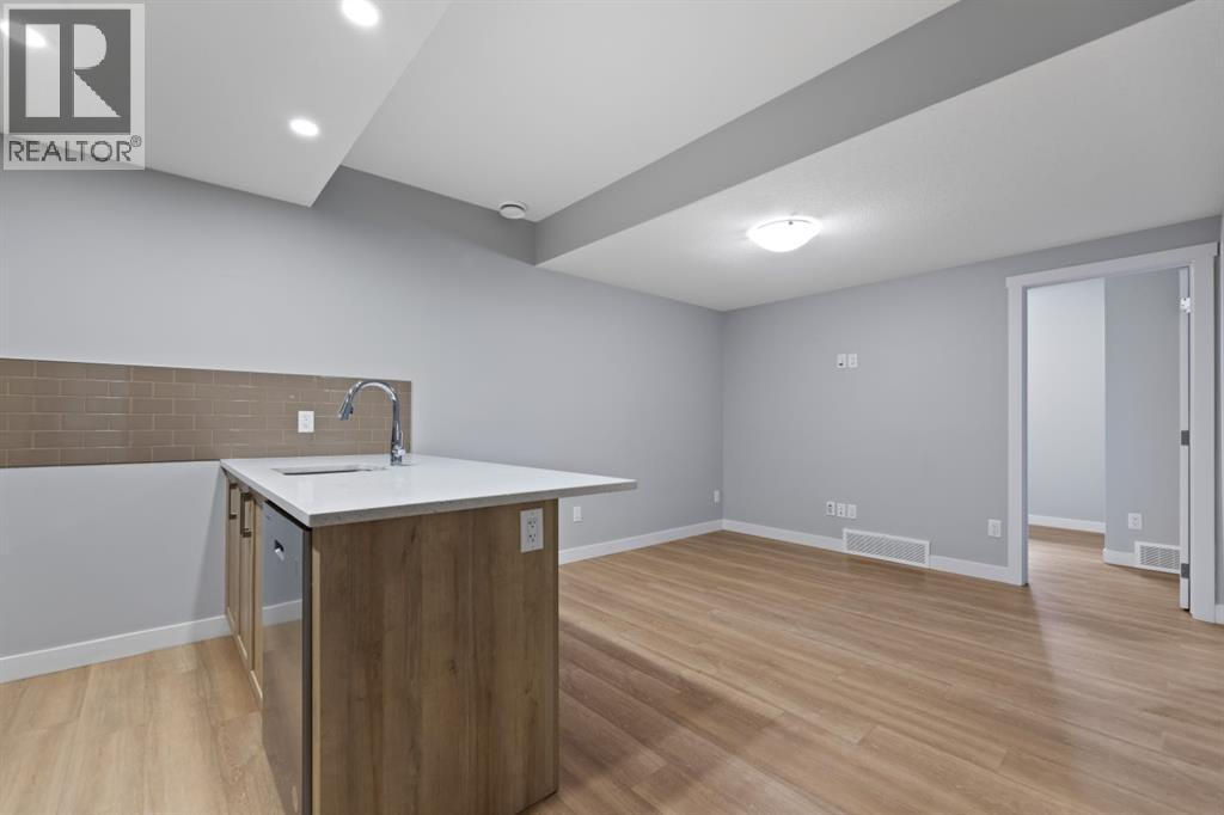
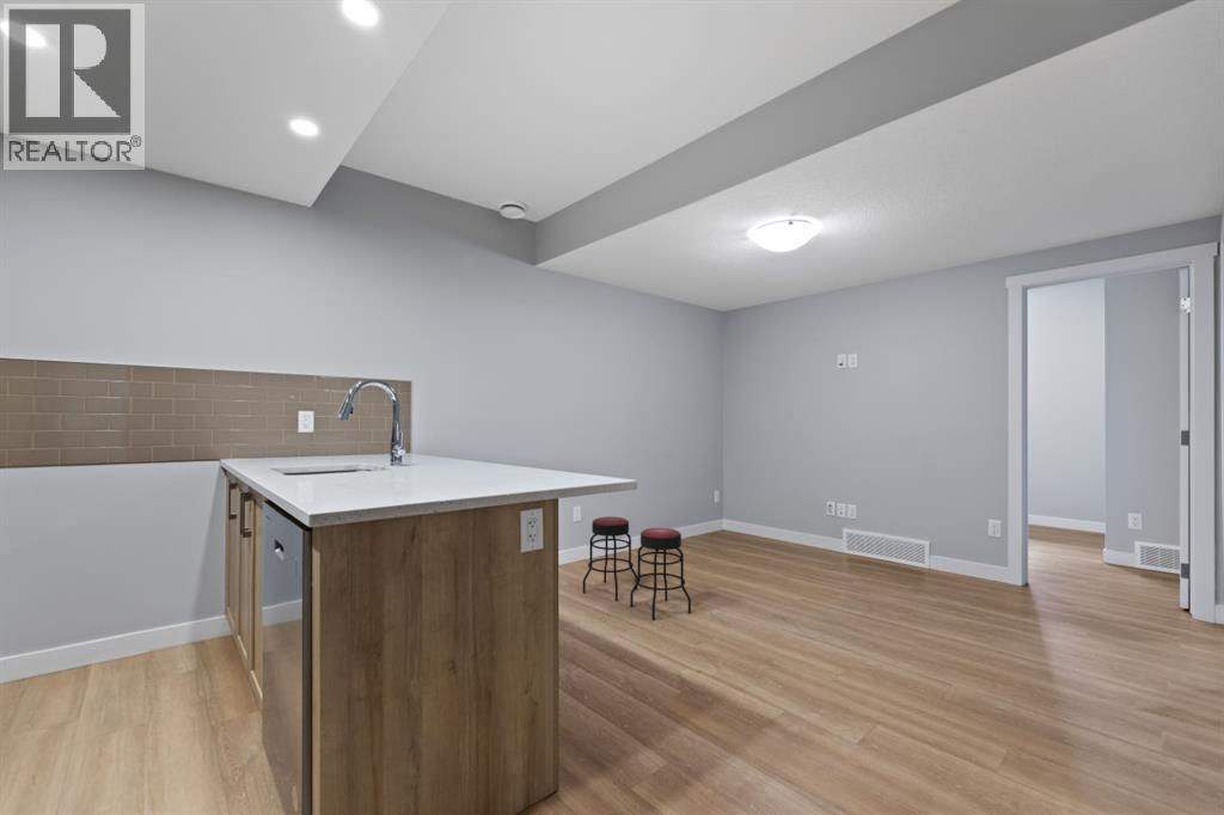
+ bar stool (632, 564)
